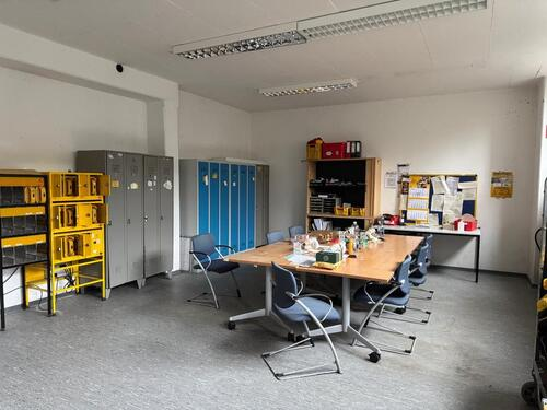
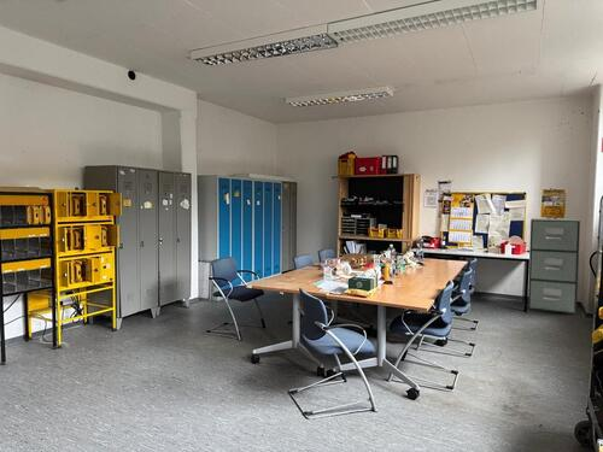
+ filing cabinet (552, 263)
